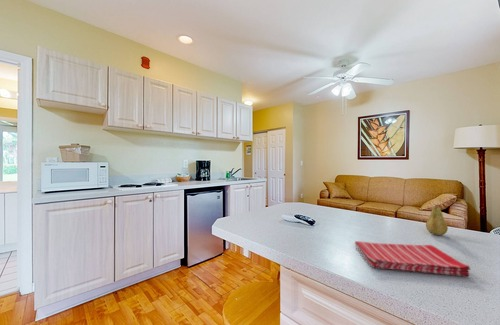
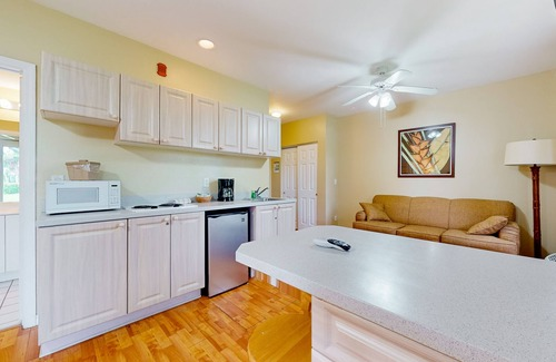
- fruit (436, 219)
- dish towel (404, 254)
